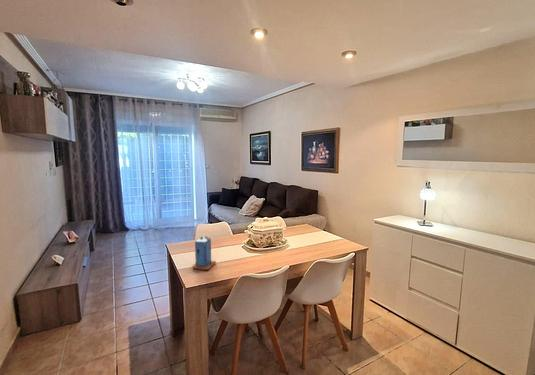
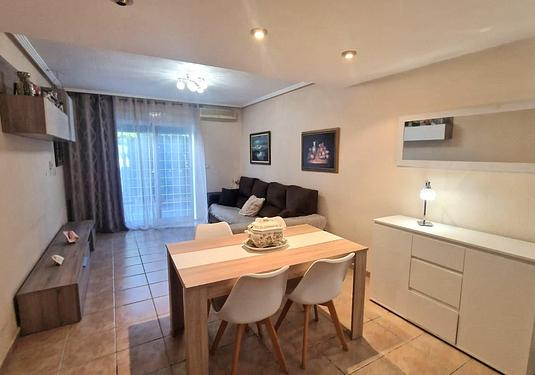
- candle (204, 250)
